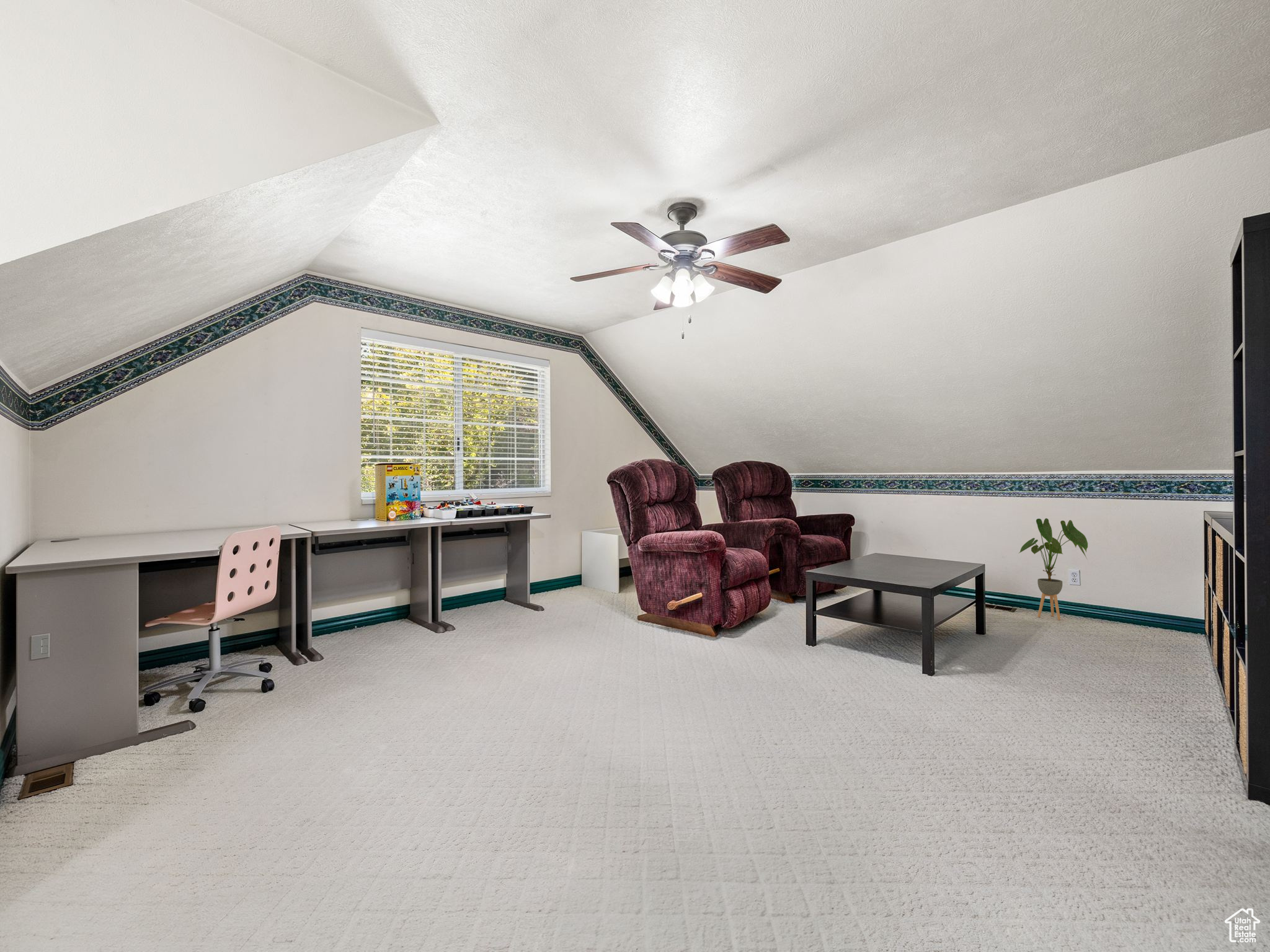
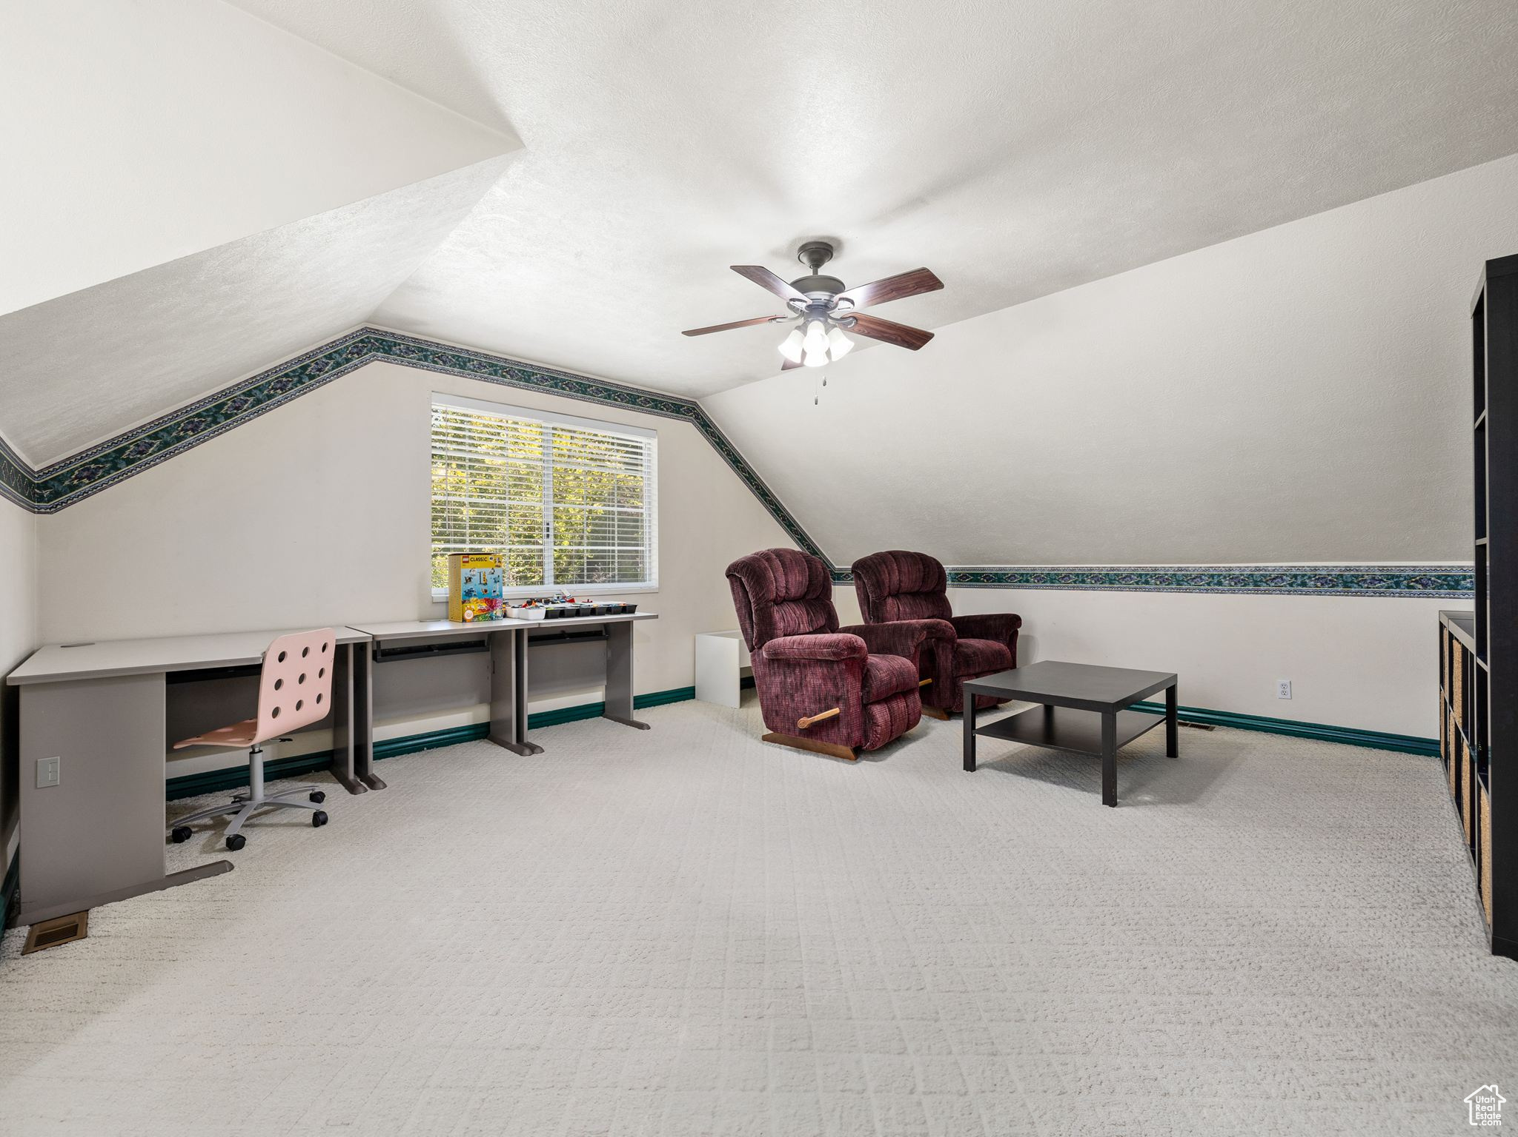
- house plant (1055, 567)
